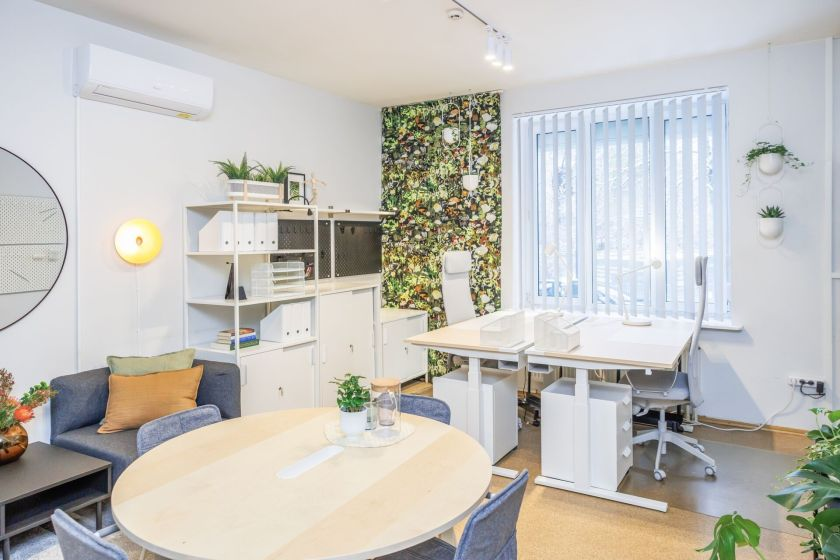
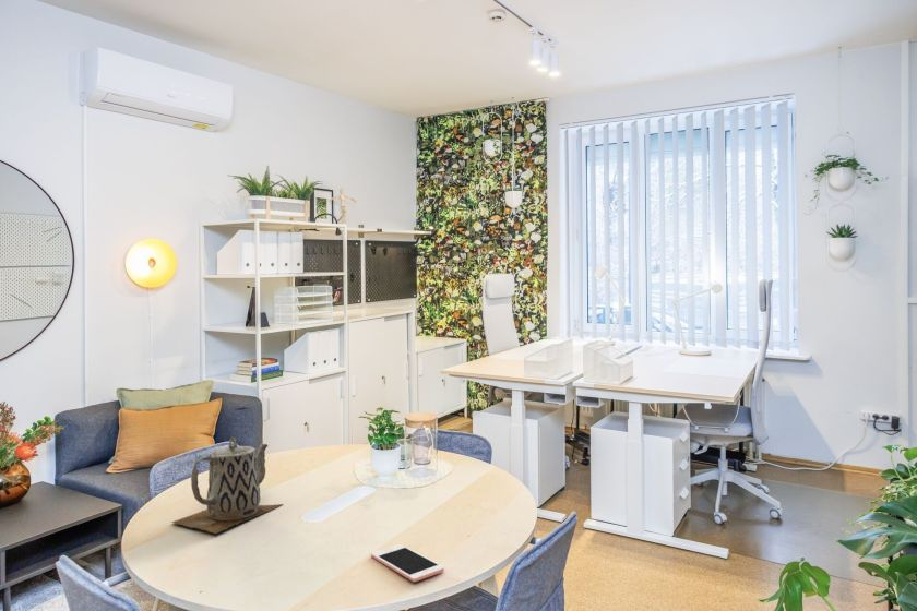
+ cell phone (406, 562)
+ teapot (229, 475)
